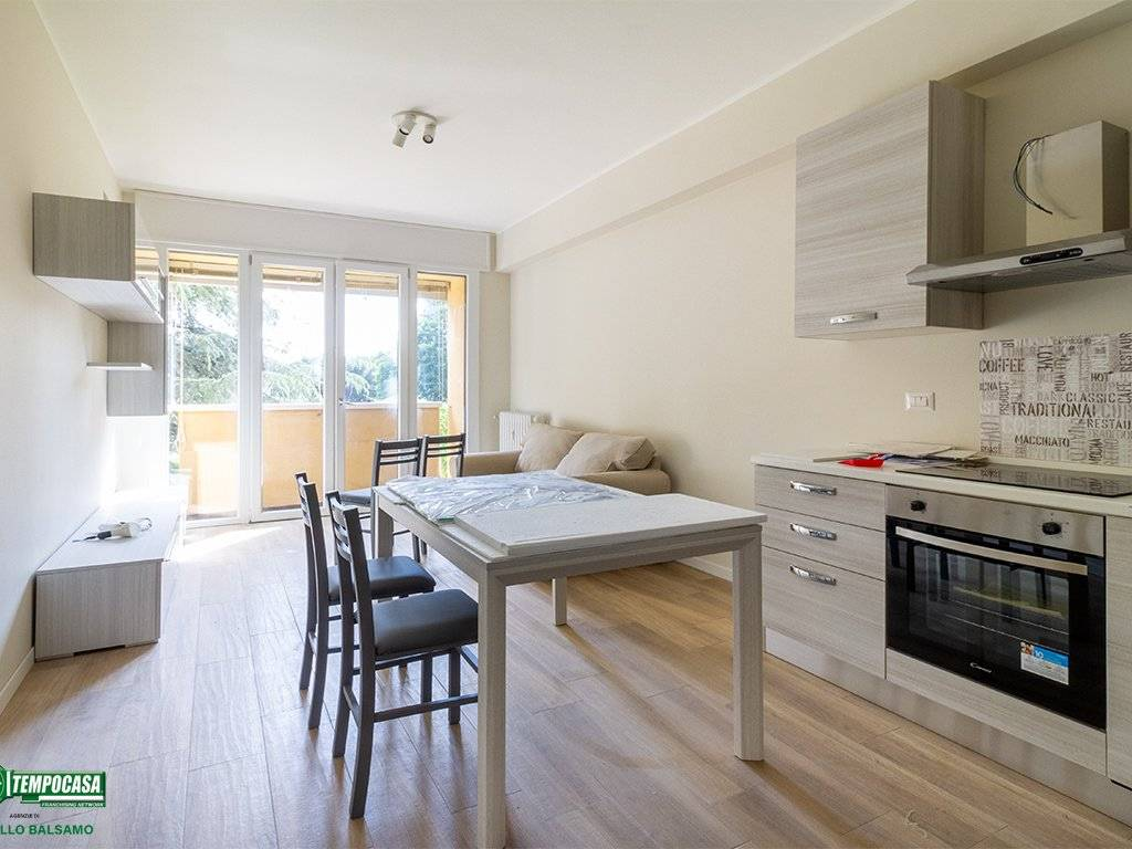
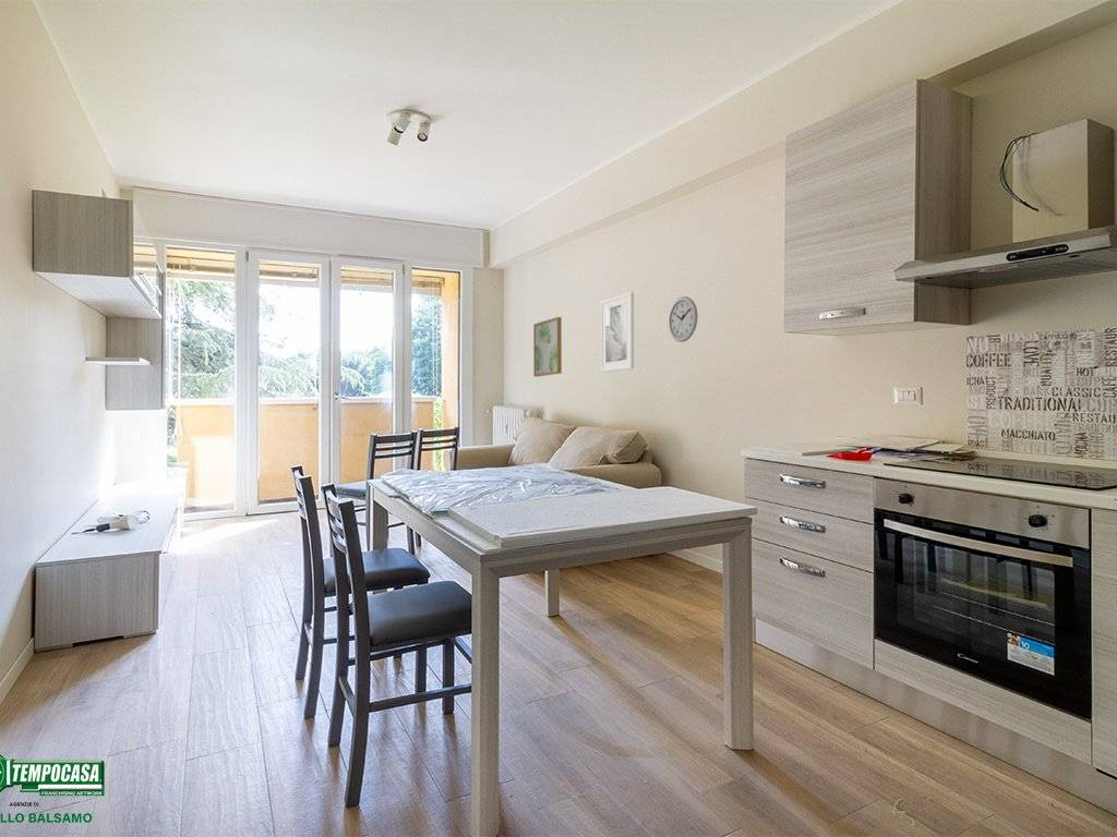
+ wall art (547, 348)
+ wall clock (682, 319)
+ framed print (616, 333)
